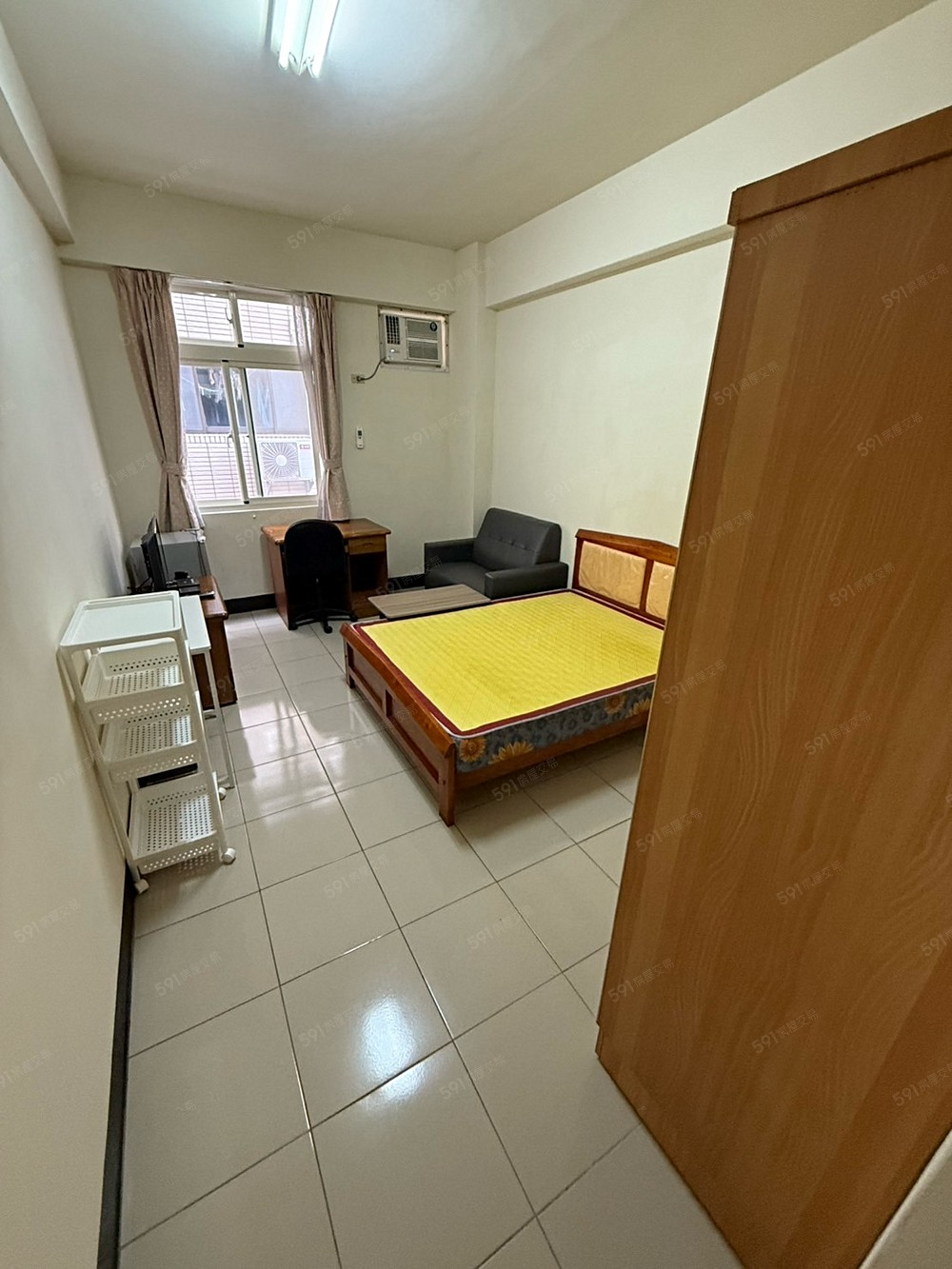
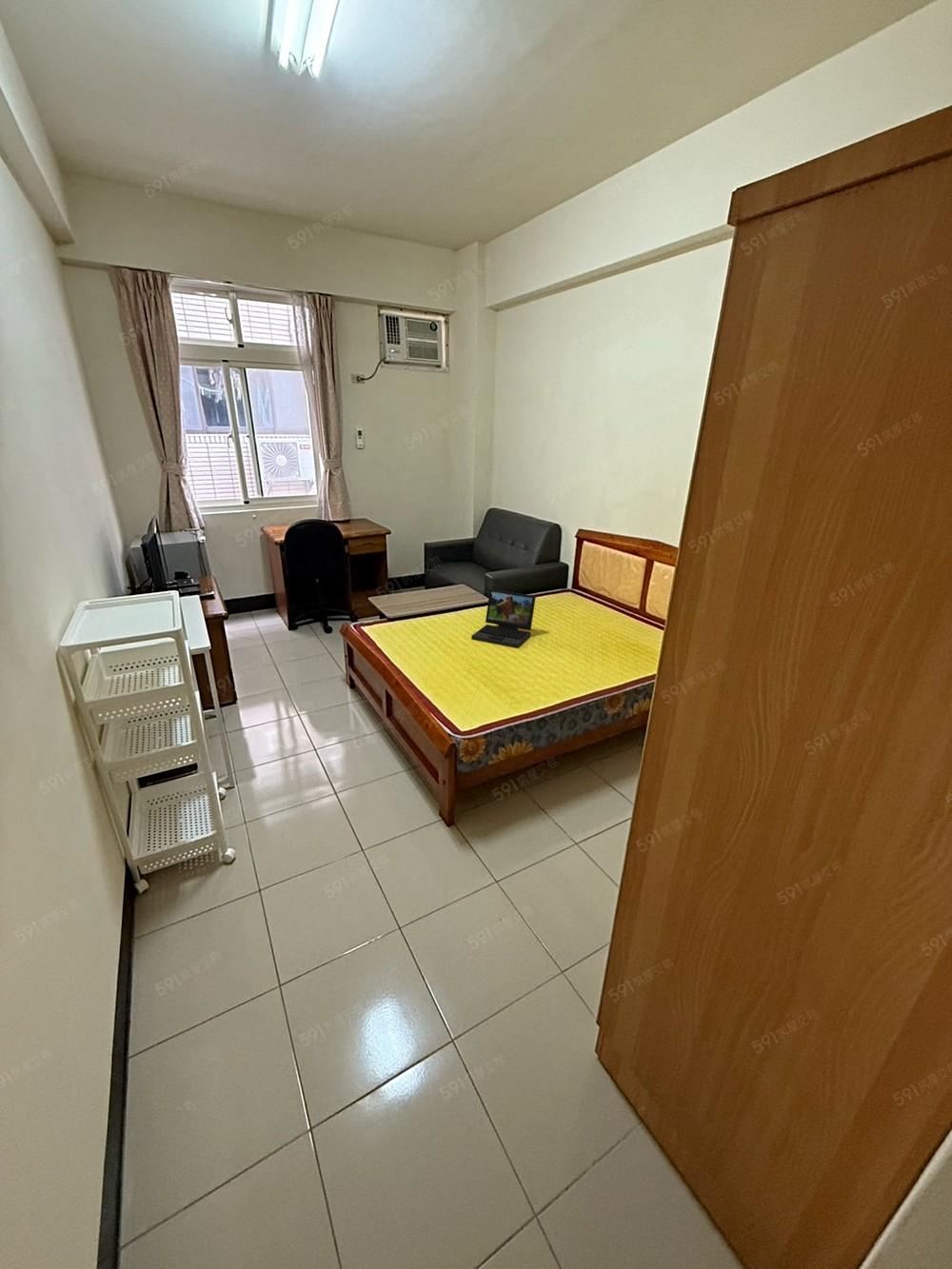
+ laptop (504, 616)
